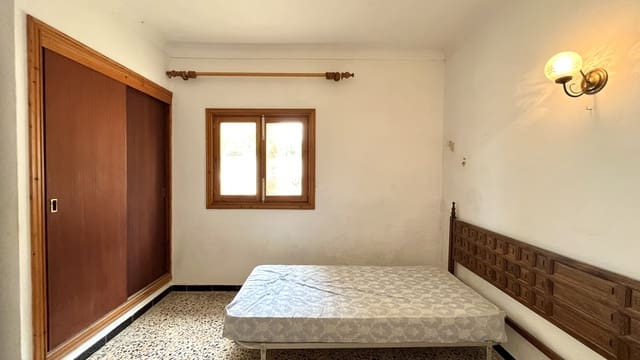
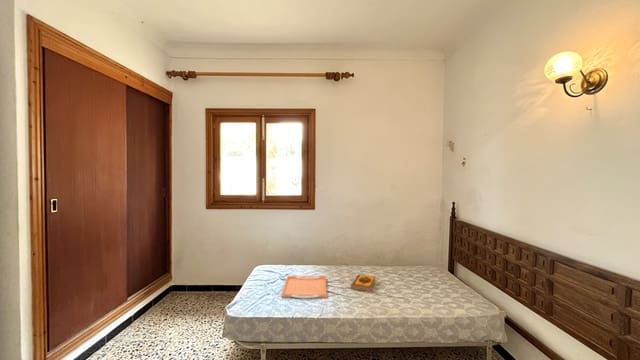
+ hardback book (363, 282)
+ serving tray (305, 285)
